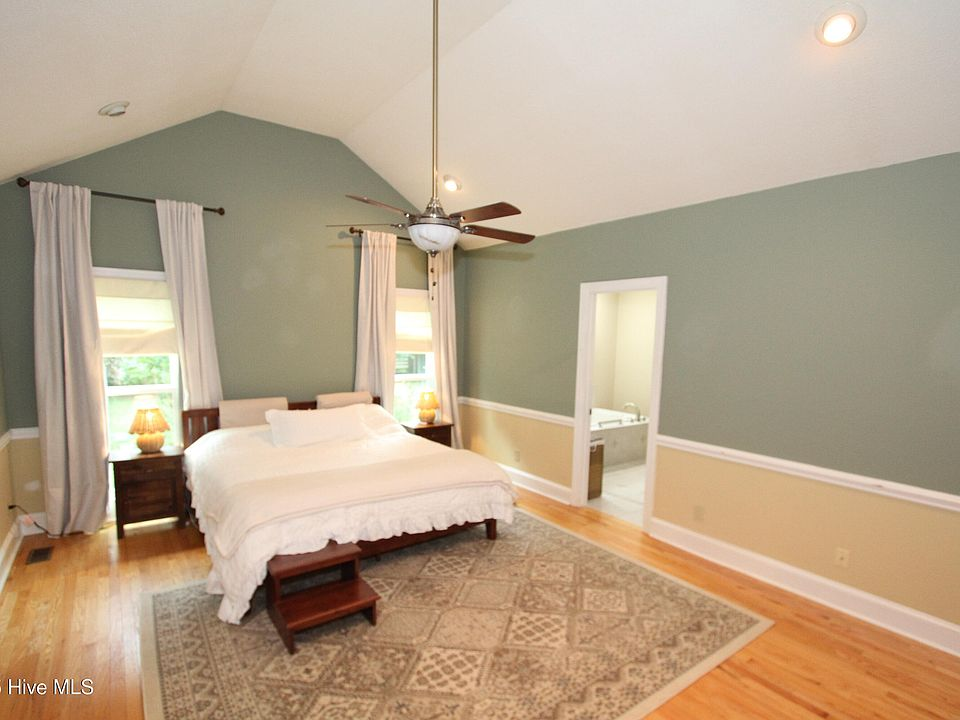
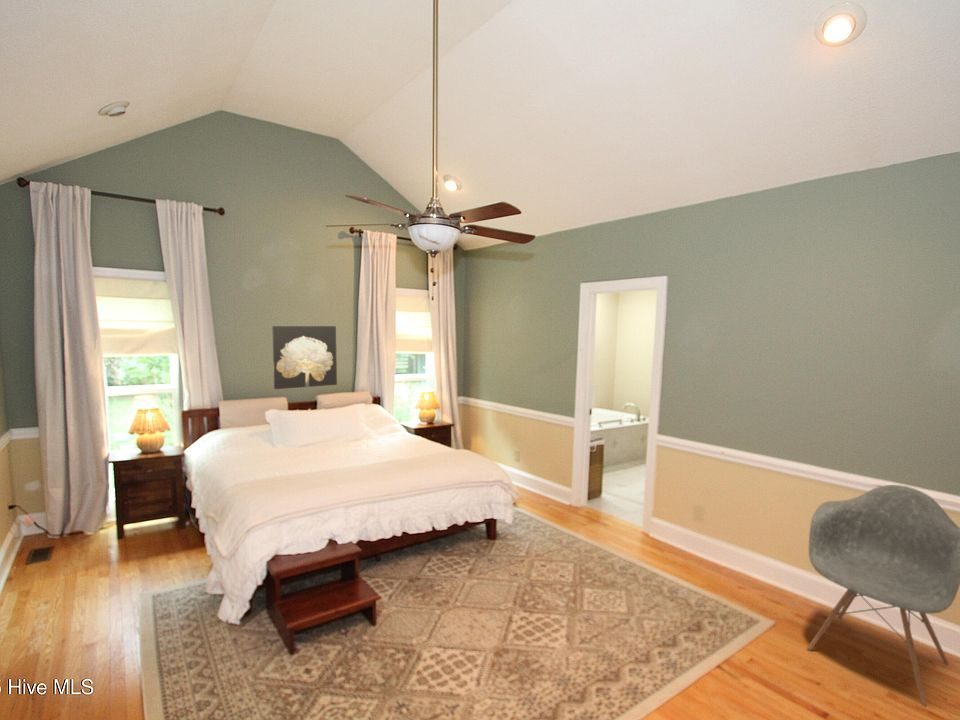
+ armchair (884, 577)
+ wall art (305, 356)
